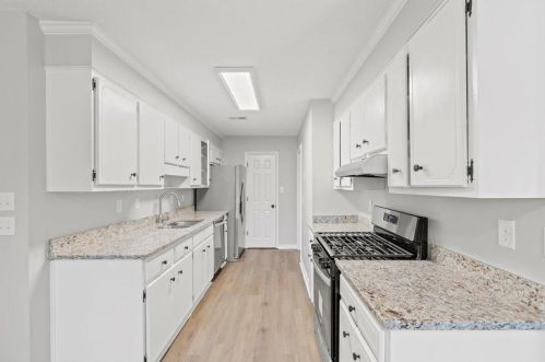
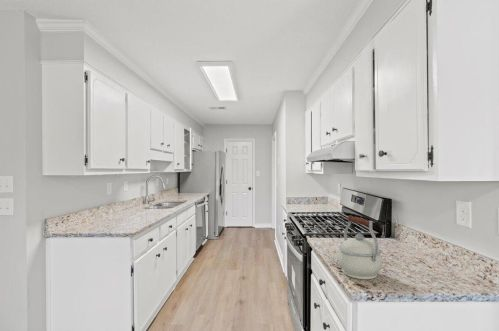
+ kettle (357, 244)
